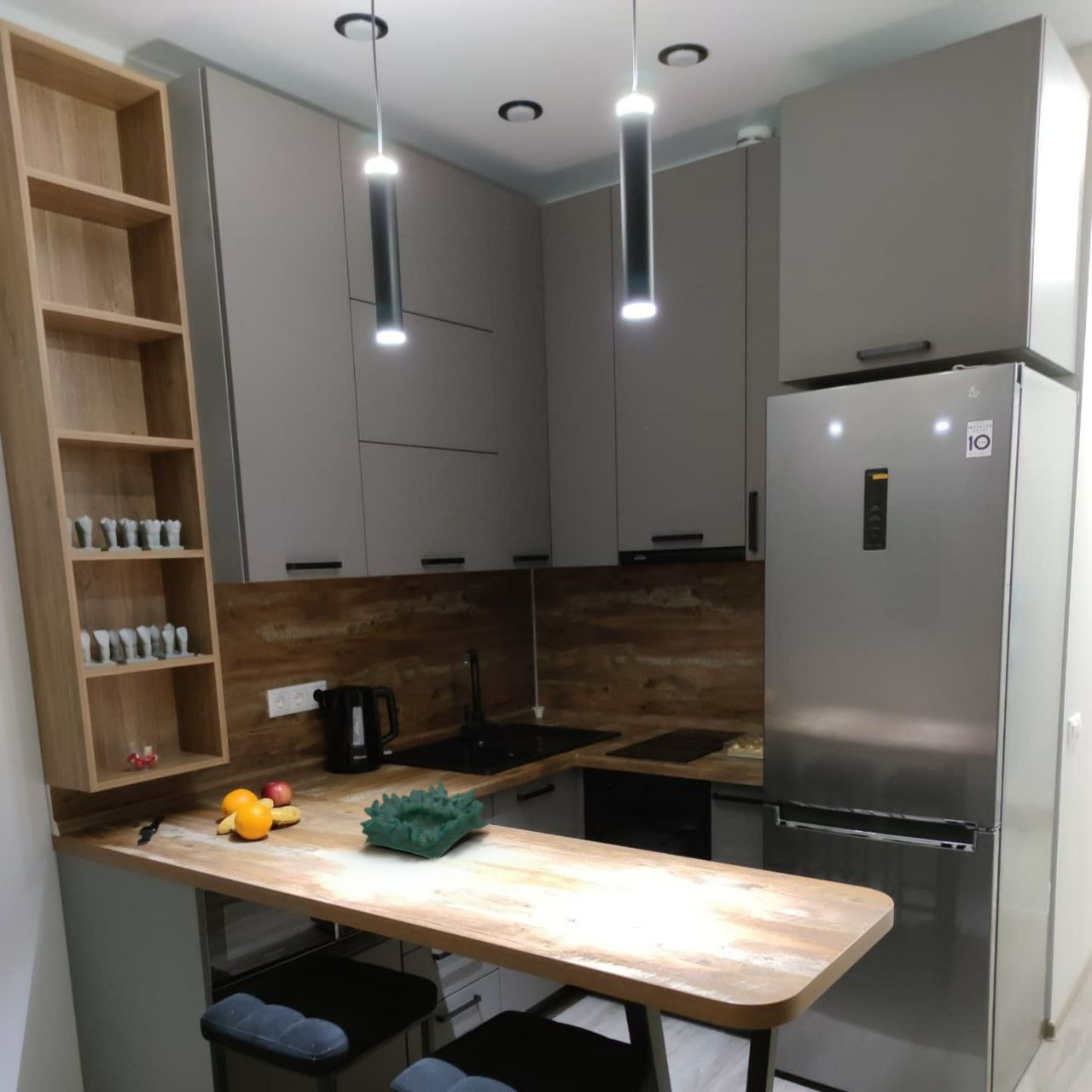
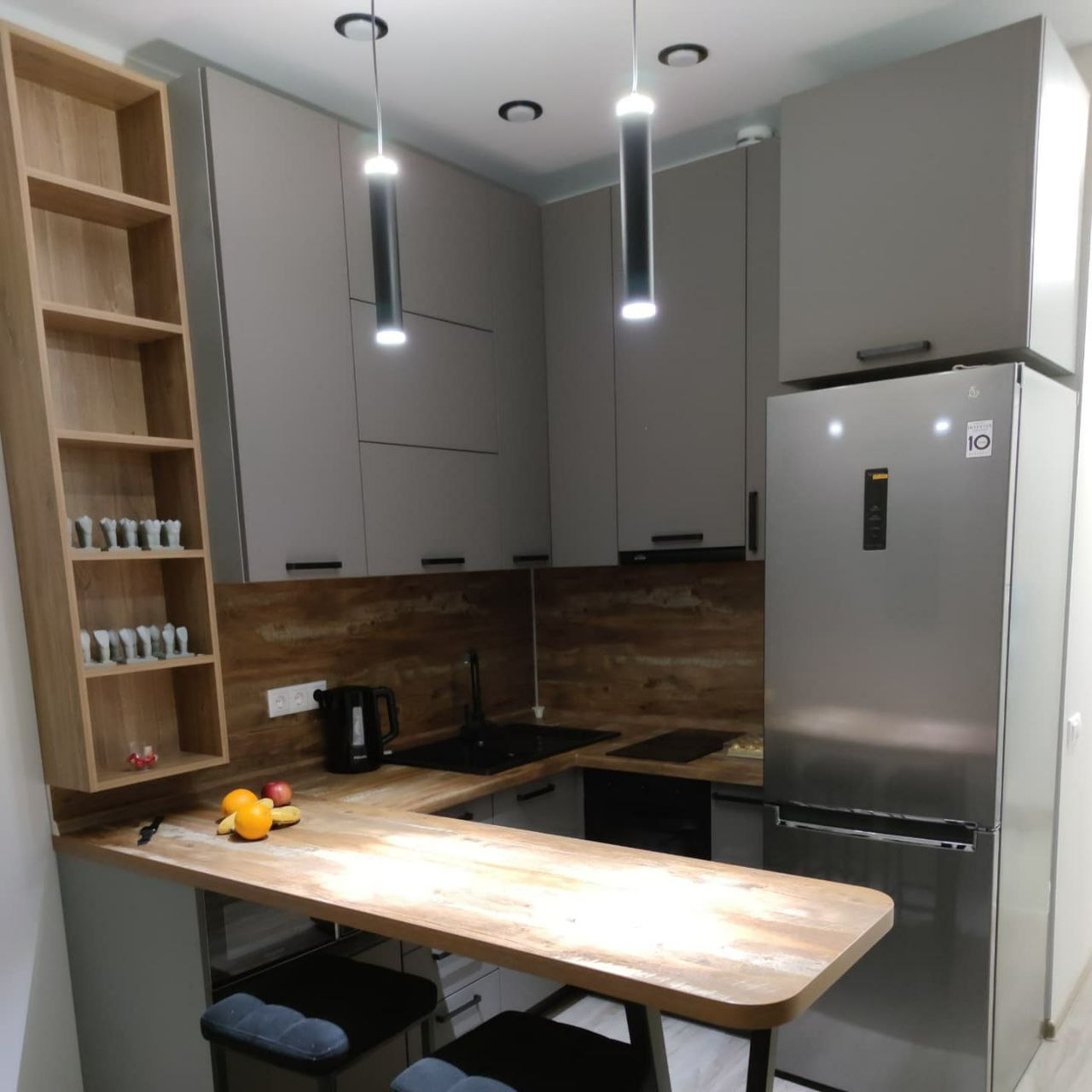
- decorative bowl (426, 820)
